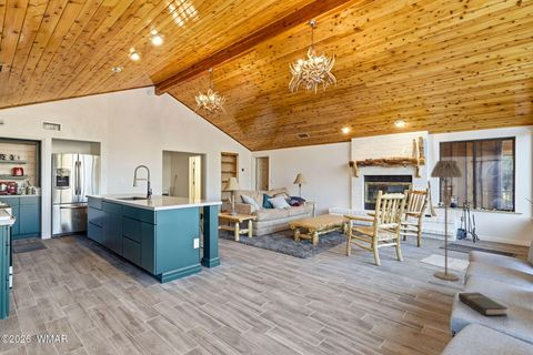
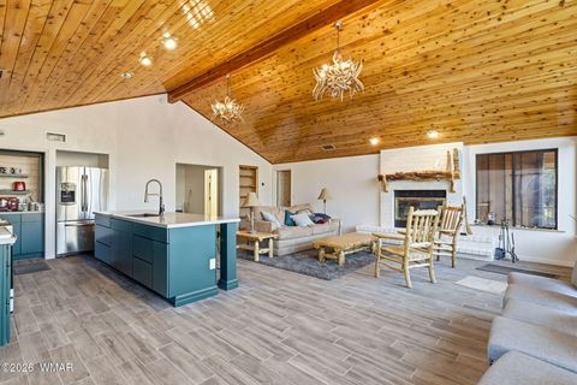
- floor lamp (445, 219)
- hardback book (481, 303)
